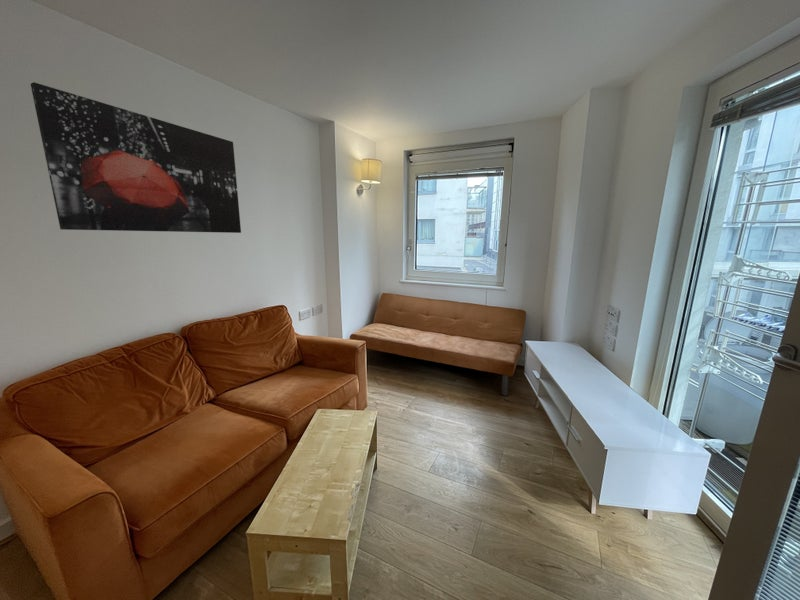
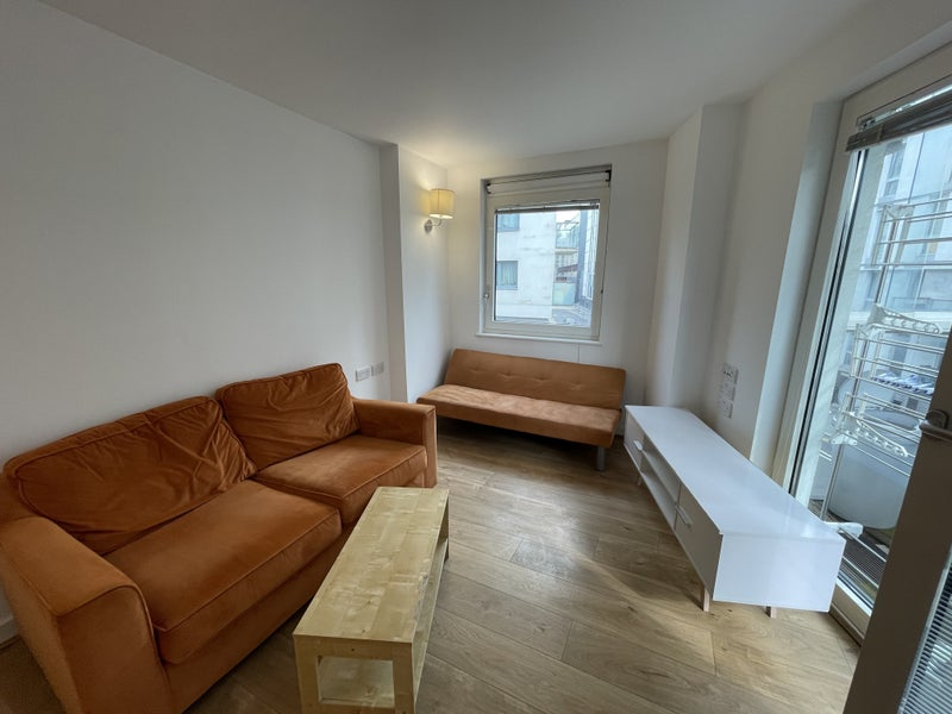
- wall art (162, 177)
